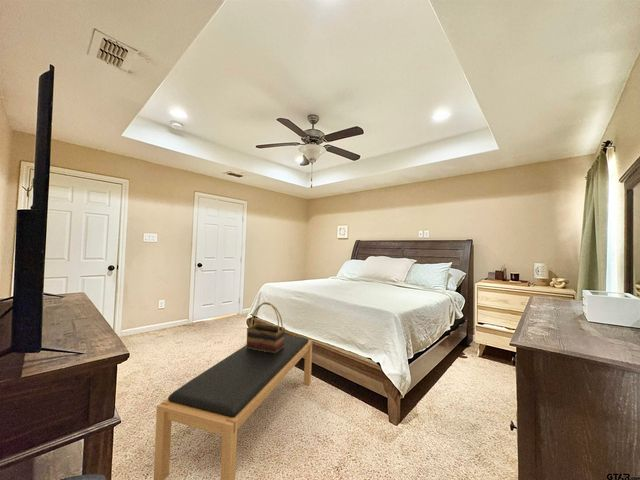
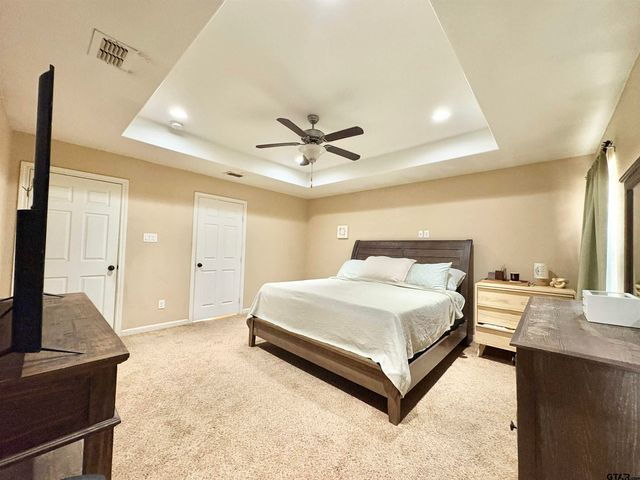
- bench (254, 387)
- woven basket (266, 325)
